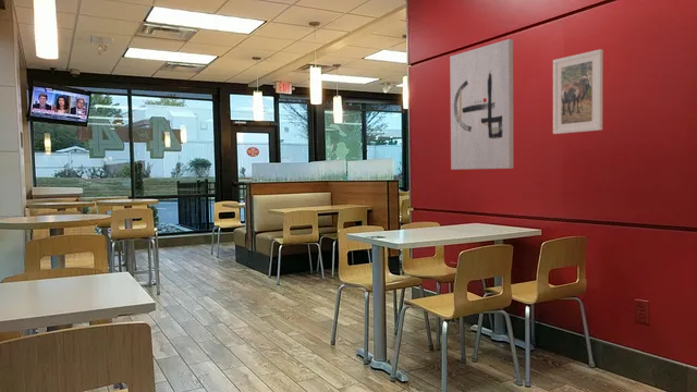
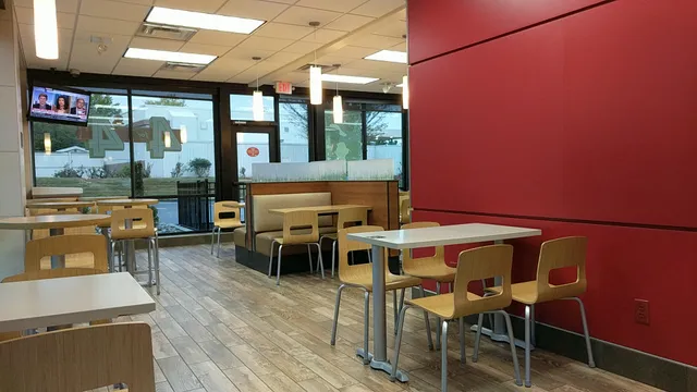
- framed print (576, 94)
- wall art (479, 109)
